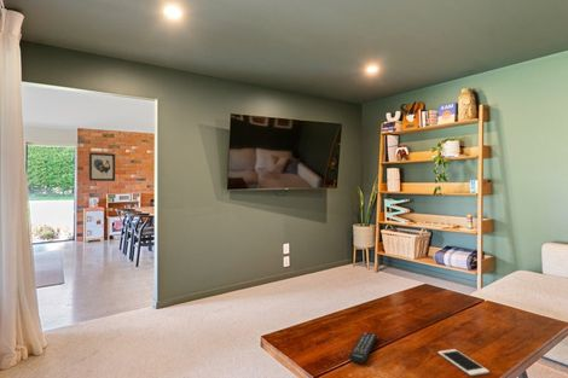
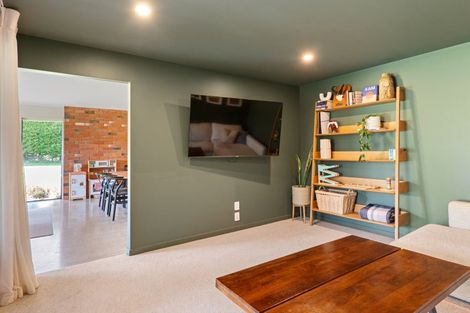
- wall art (102, 167)
- cell phone (462, 361)
- remote control (364, 345)
